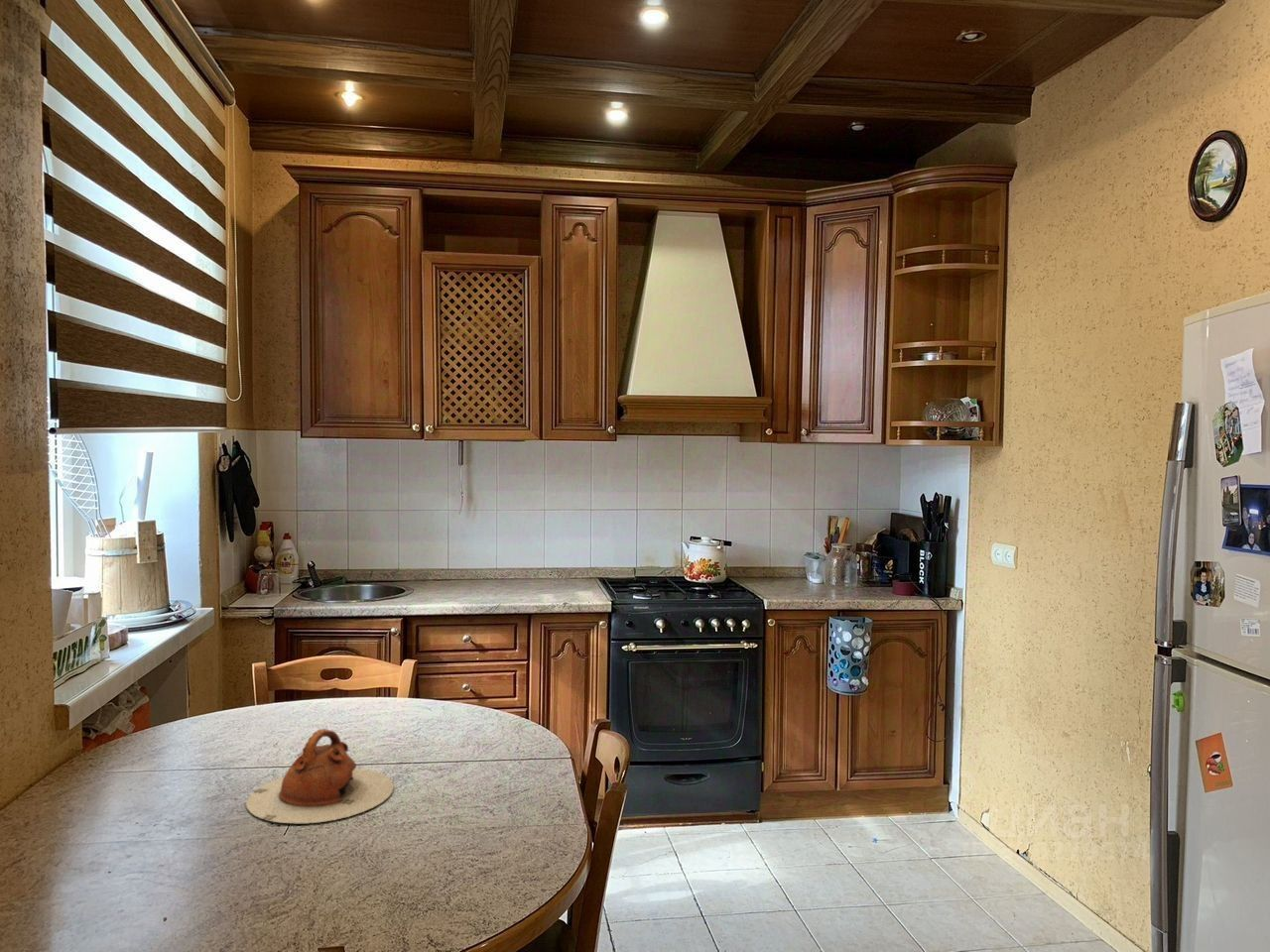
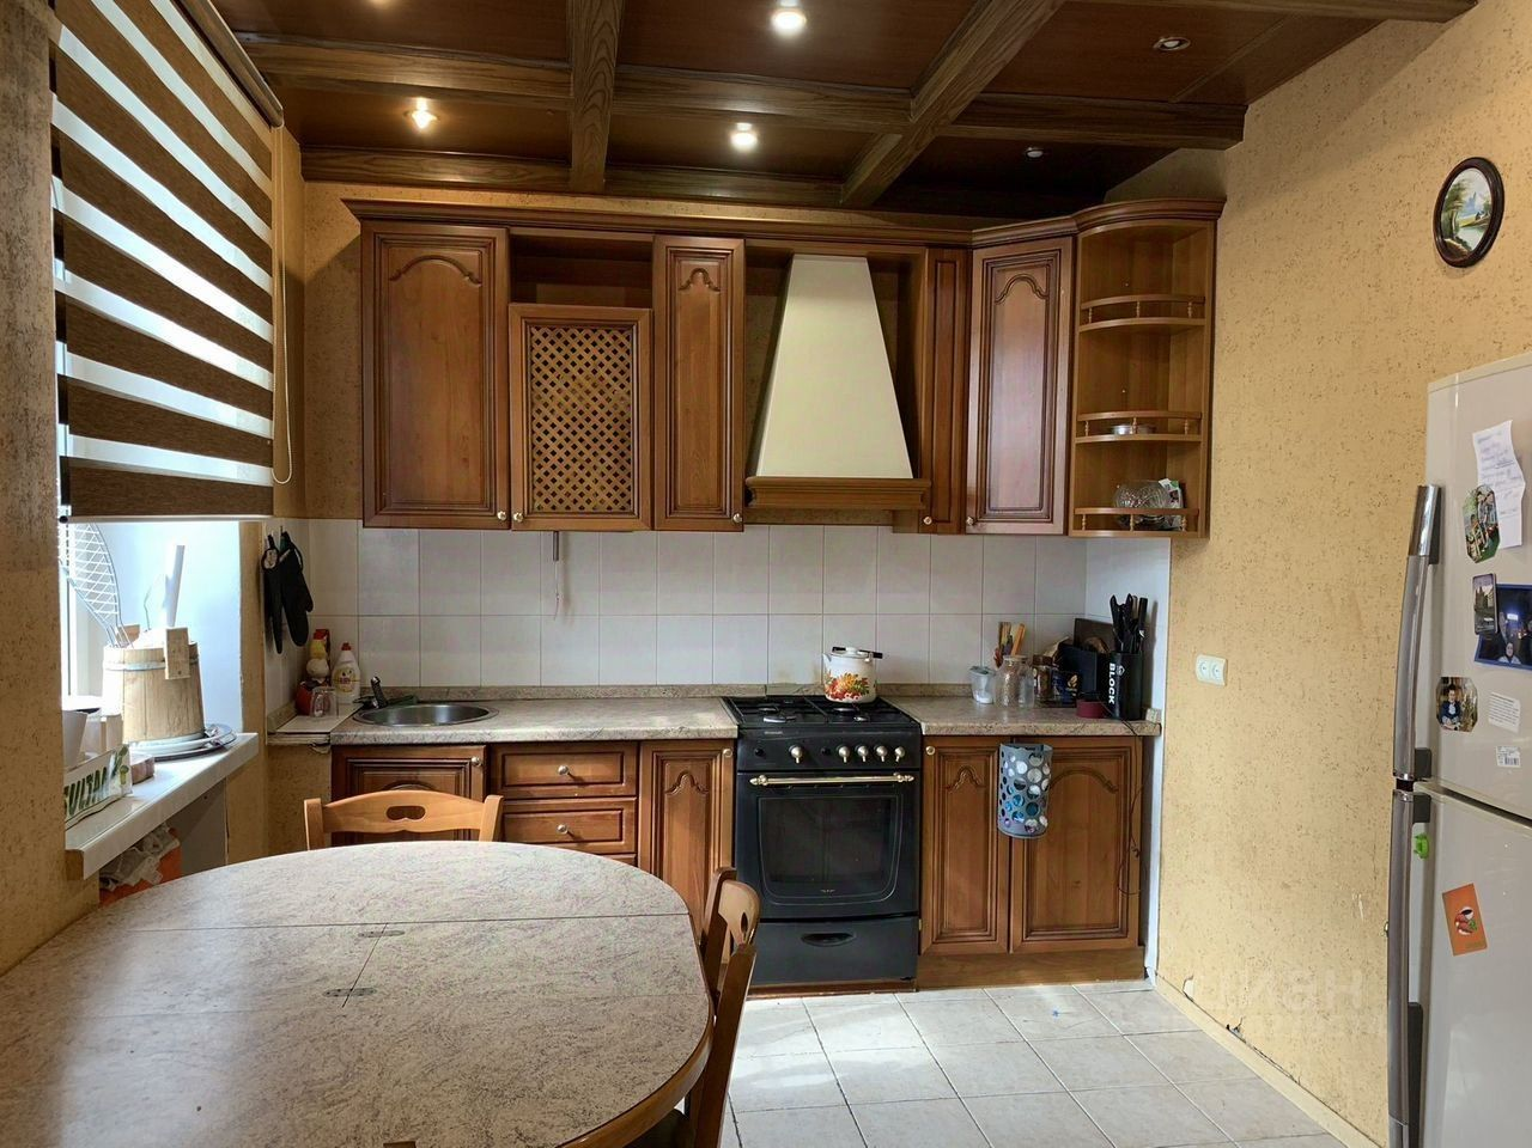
- teapot (321, 763)
